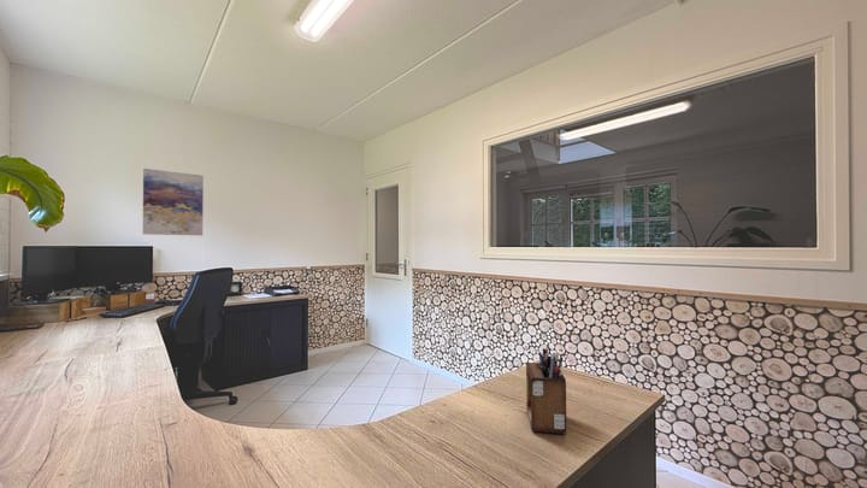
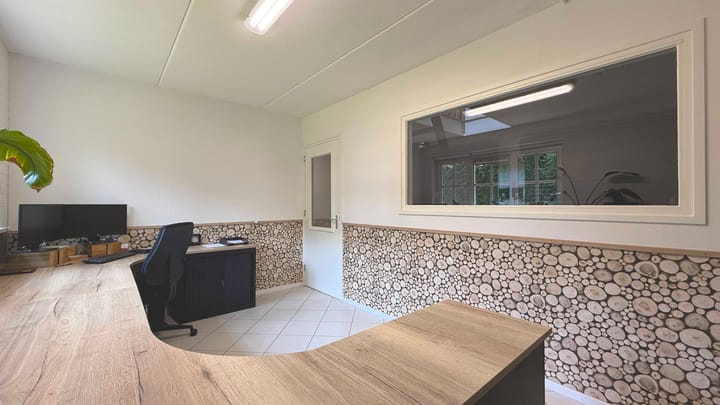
- desk organizer (544, 386)
- wall art (173, 202)
